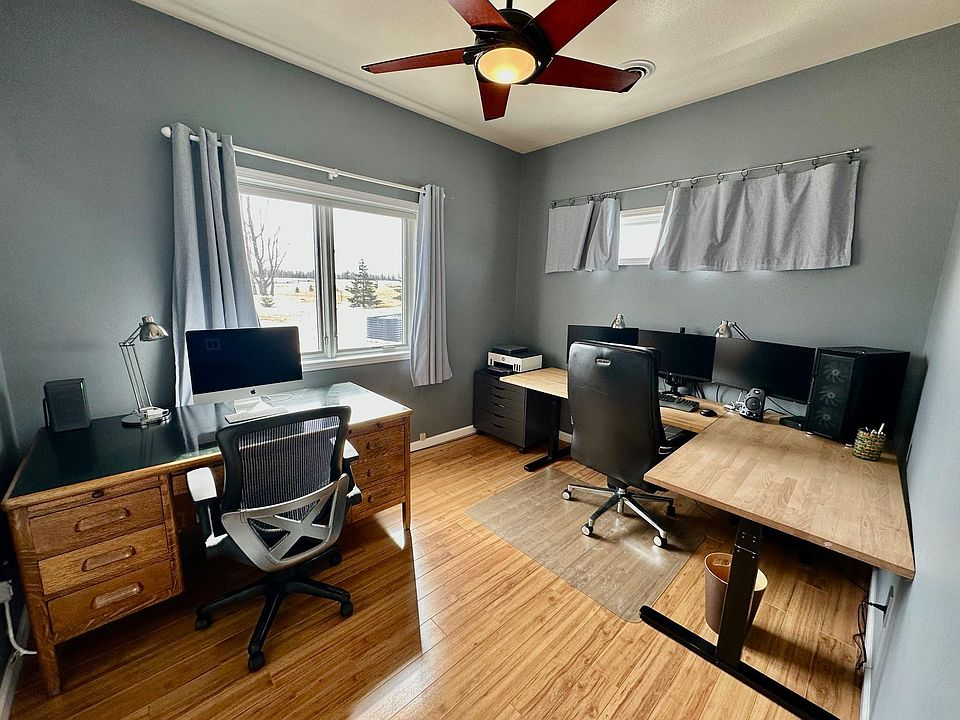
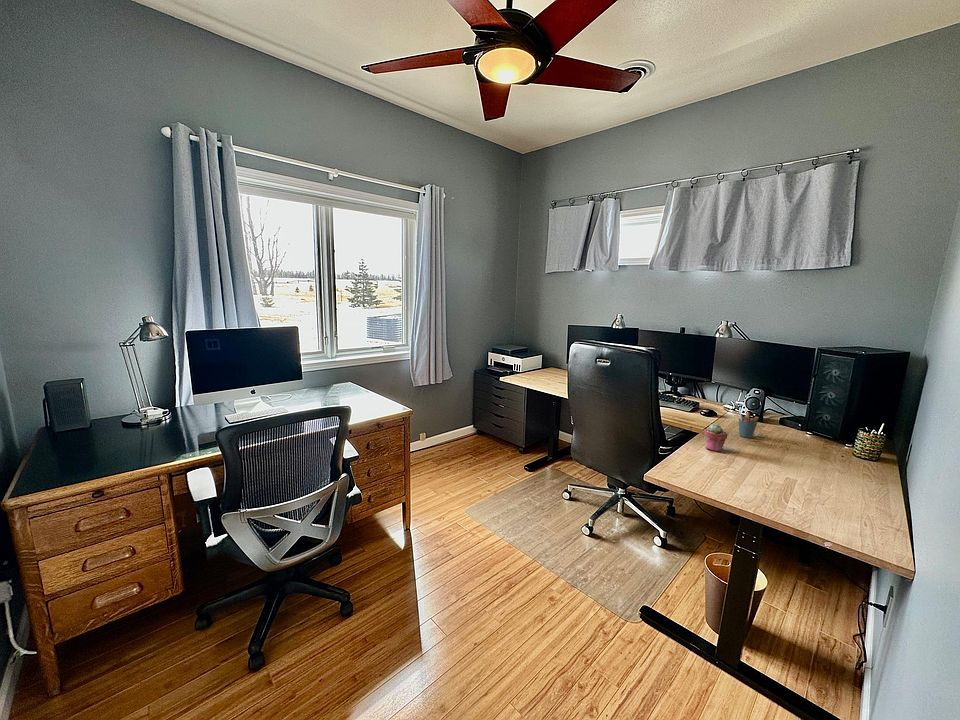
+ potted succulent (715, 436)
+ pen holder (747, 424)
